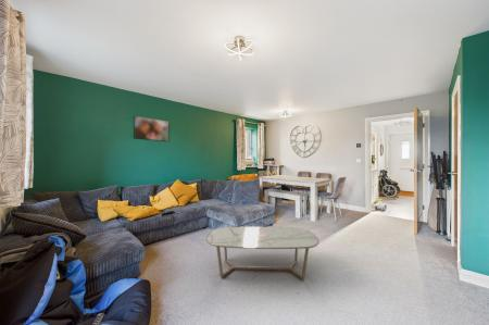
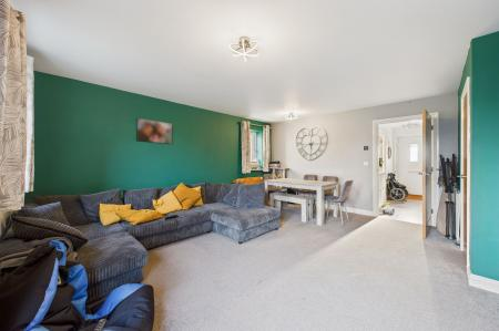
- coffee table (261, 248)
